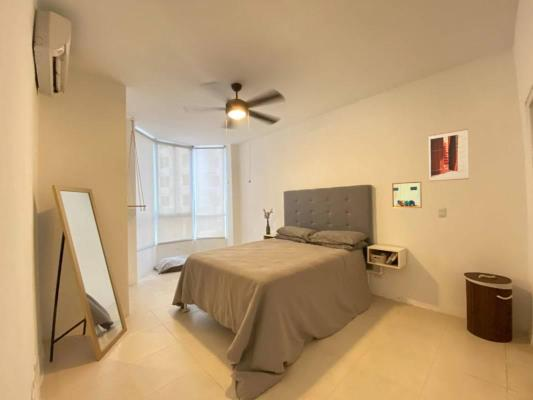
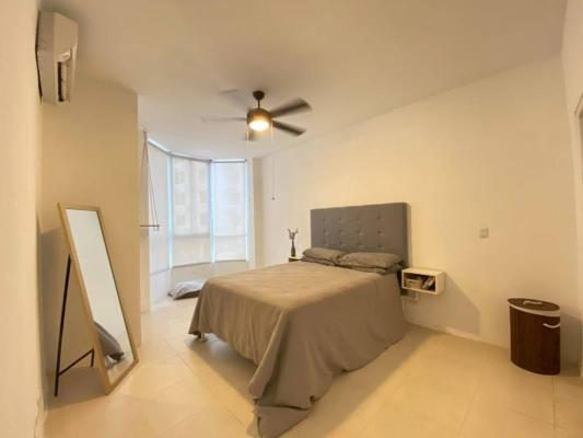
- wall art (406, 195)
- wall art (447, 156)
